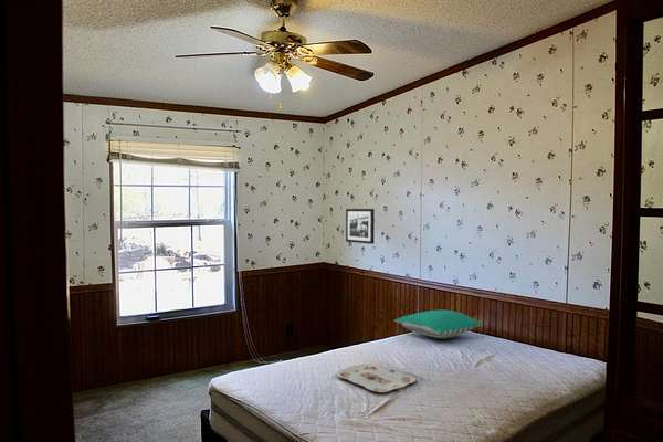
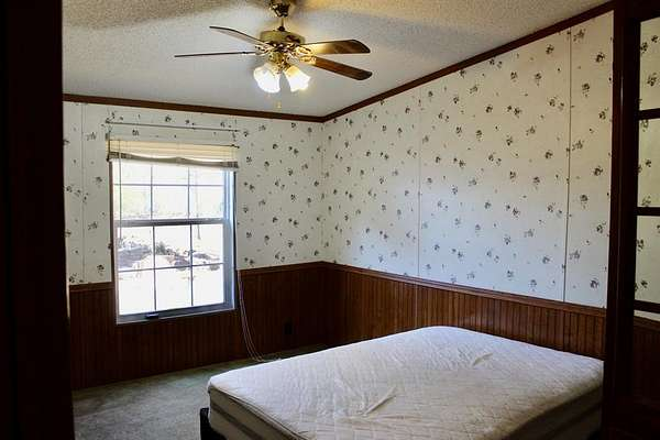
- serving tray (375, 377)
- pillow (436, 323)
- picture frame (359, 225)
